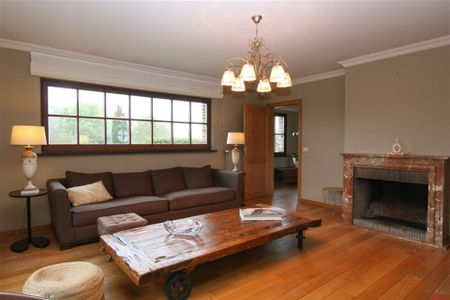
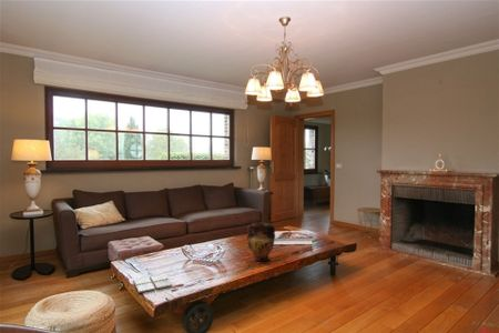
+ vase (261, 241)
+ drink coaster (152, 283)
